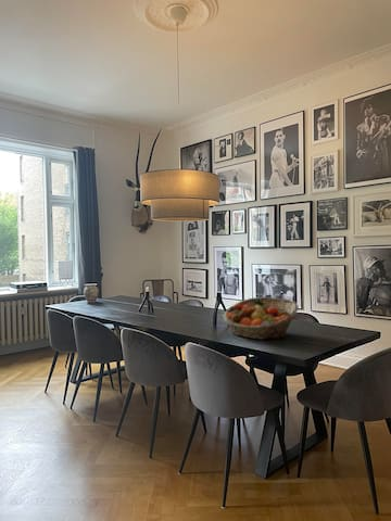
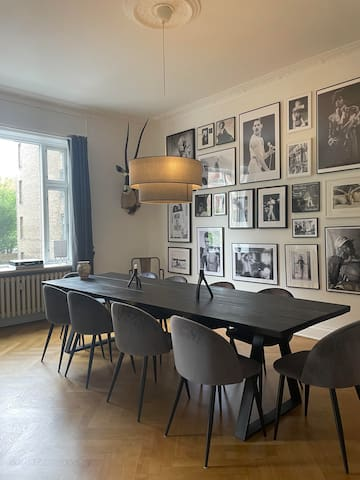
- fruit basket (260, 317)
